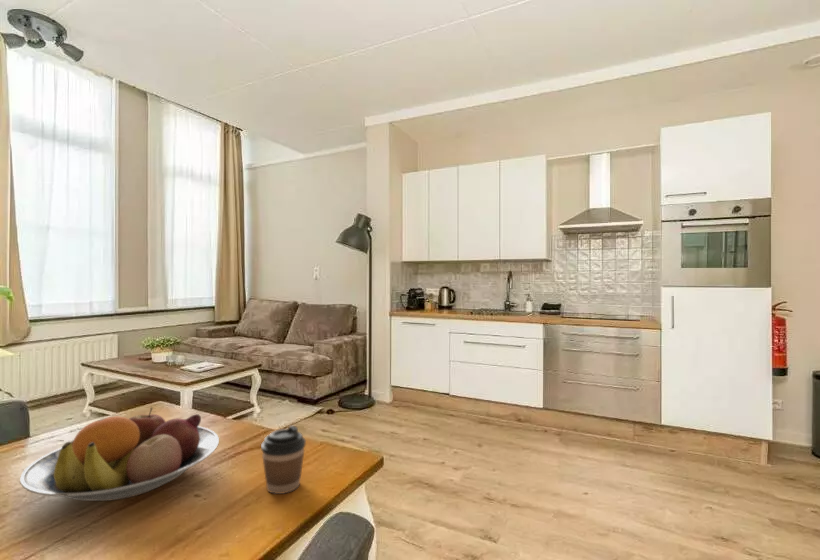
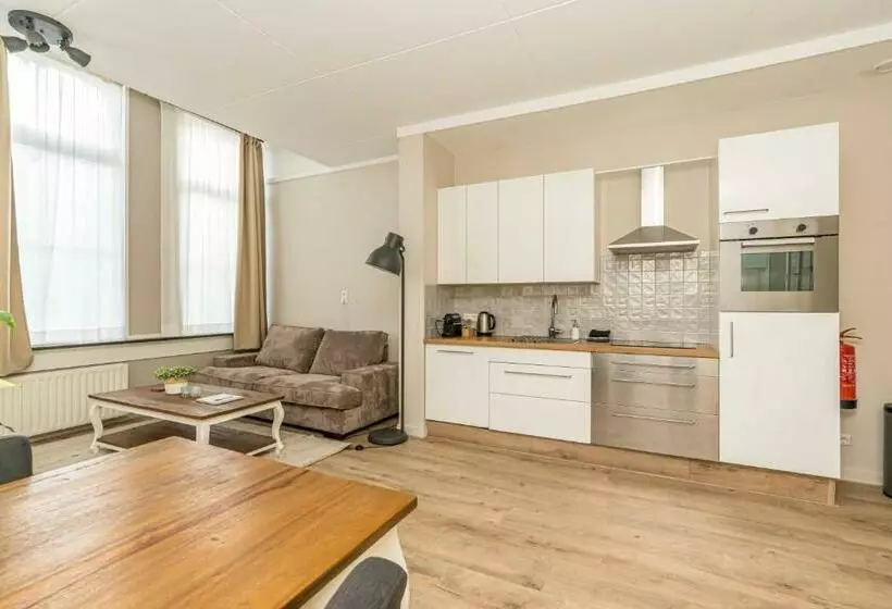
- fruit bowl (130, 446)
- coffee cup (283, 457)
